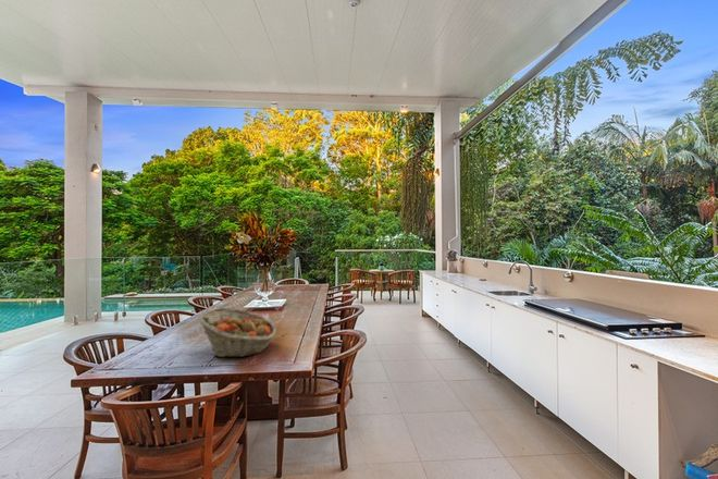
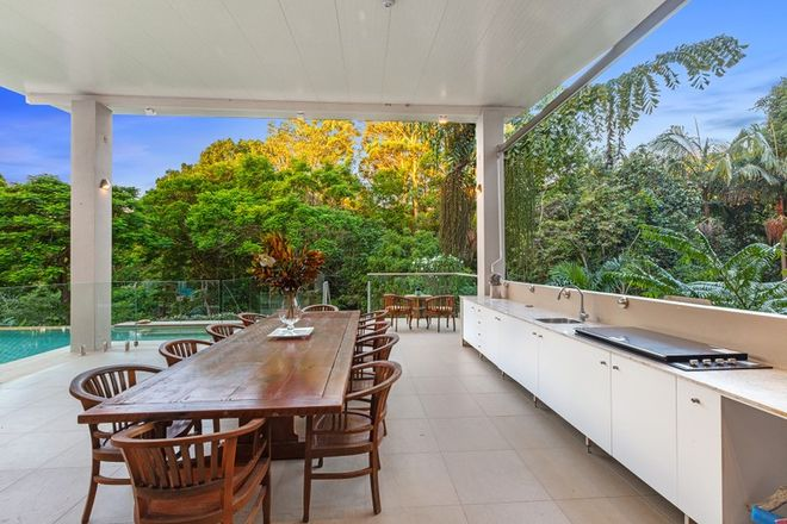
- fruit basket (238, 330)
